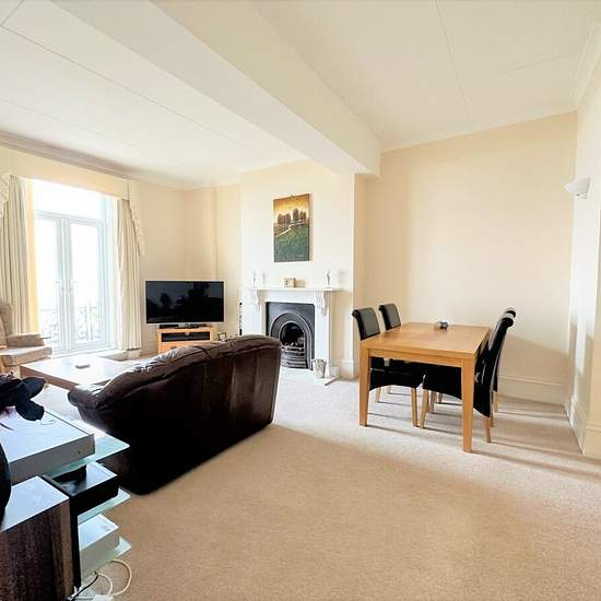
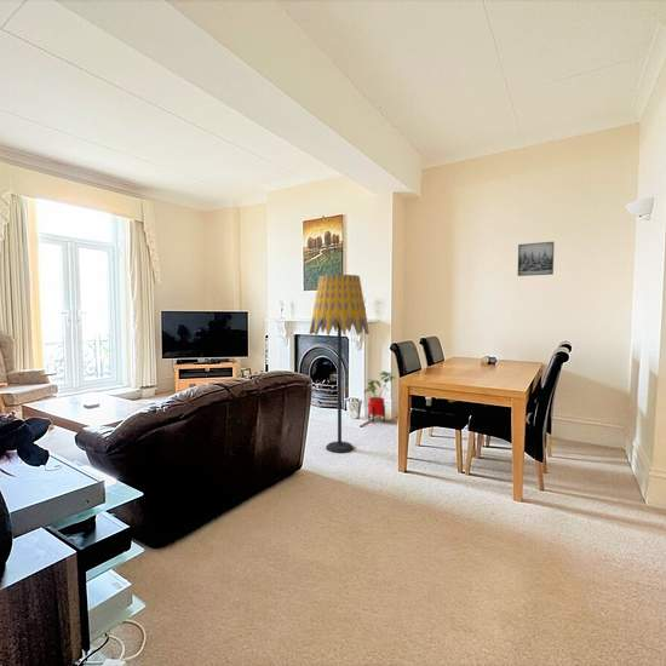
+ wall art (535, 259)
+ floor lamp (339, 362)
+ house plant (377, 395)
